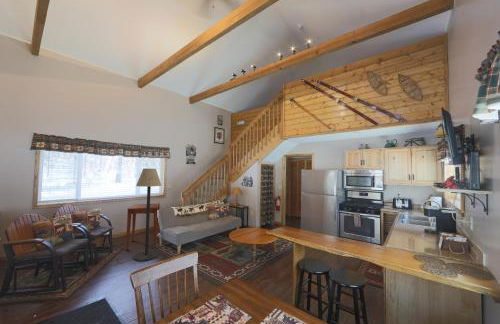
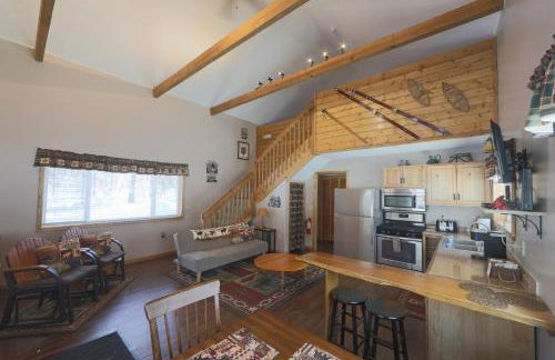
- floor lamp (148, 212)
- side table (135, 221)
